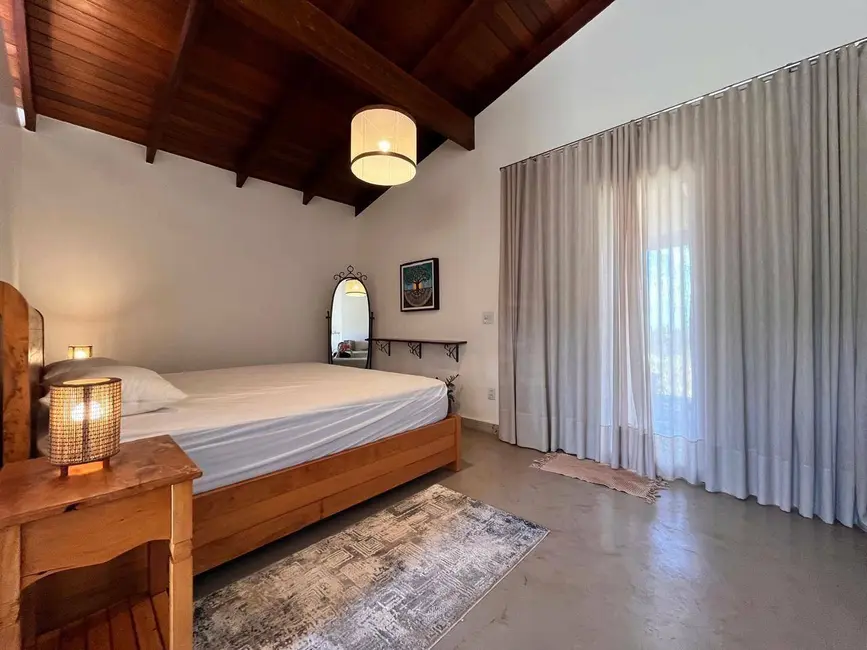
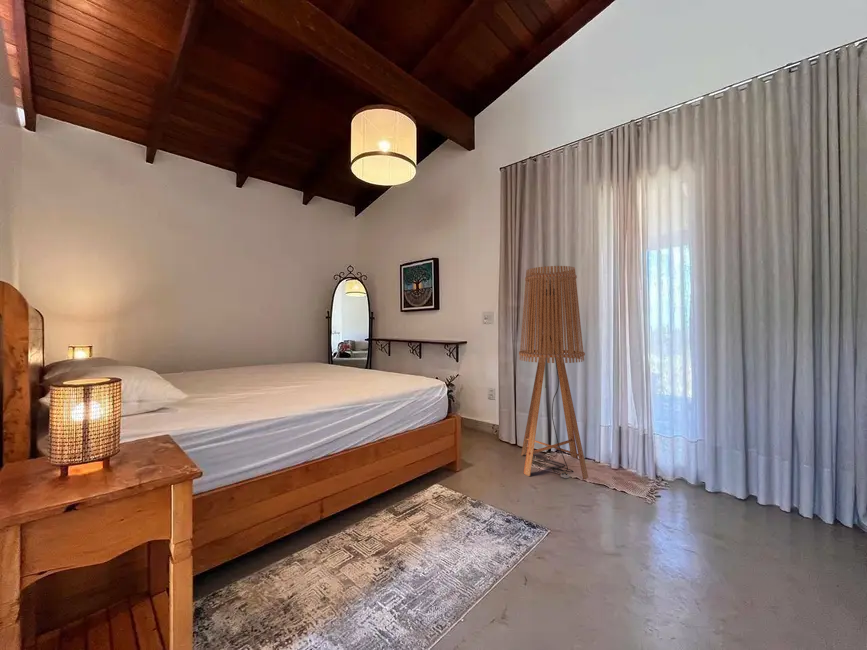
+ floor lamp (556, 367)
